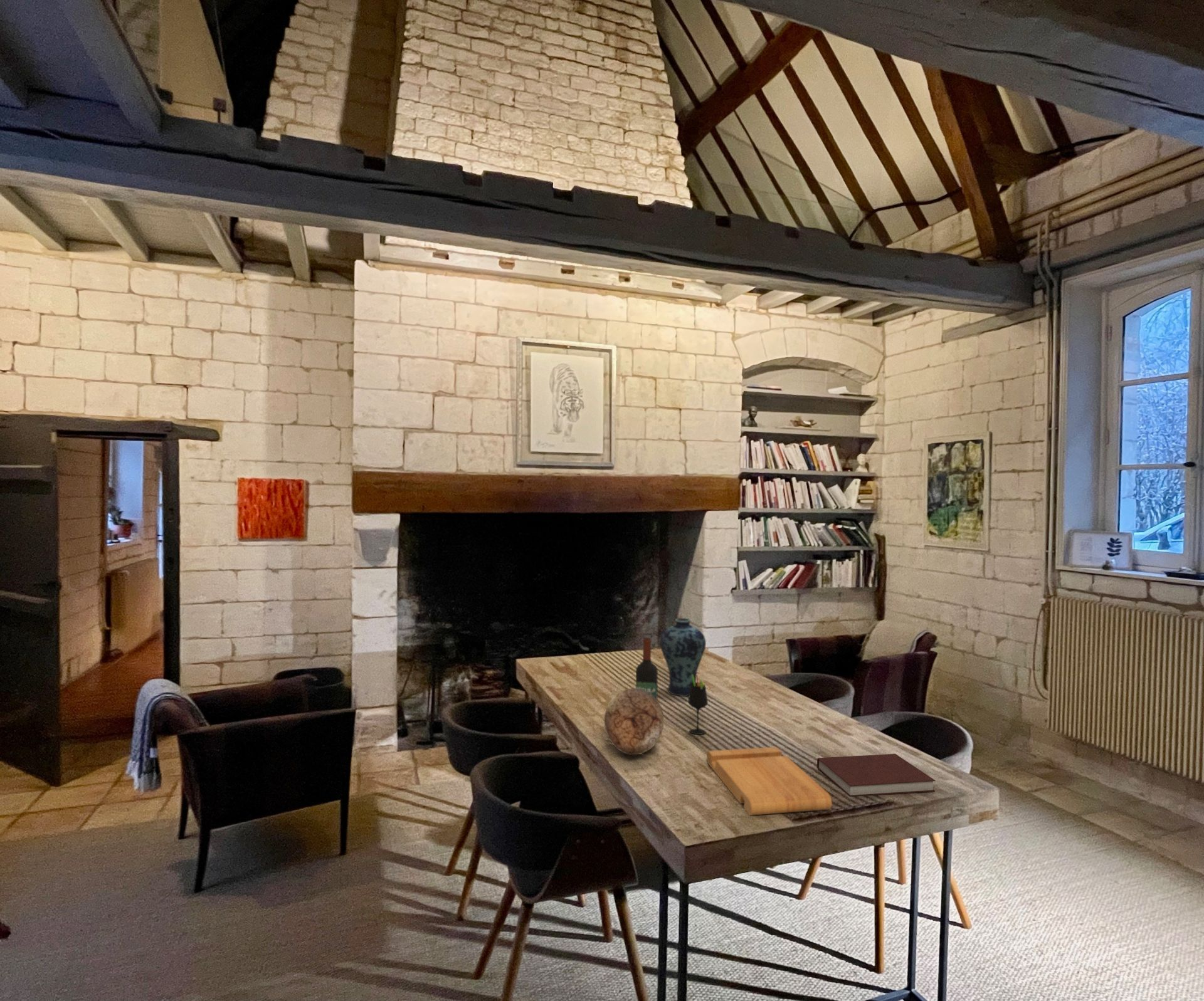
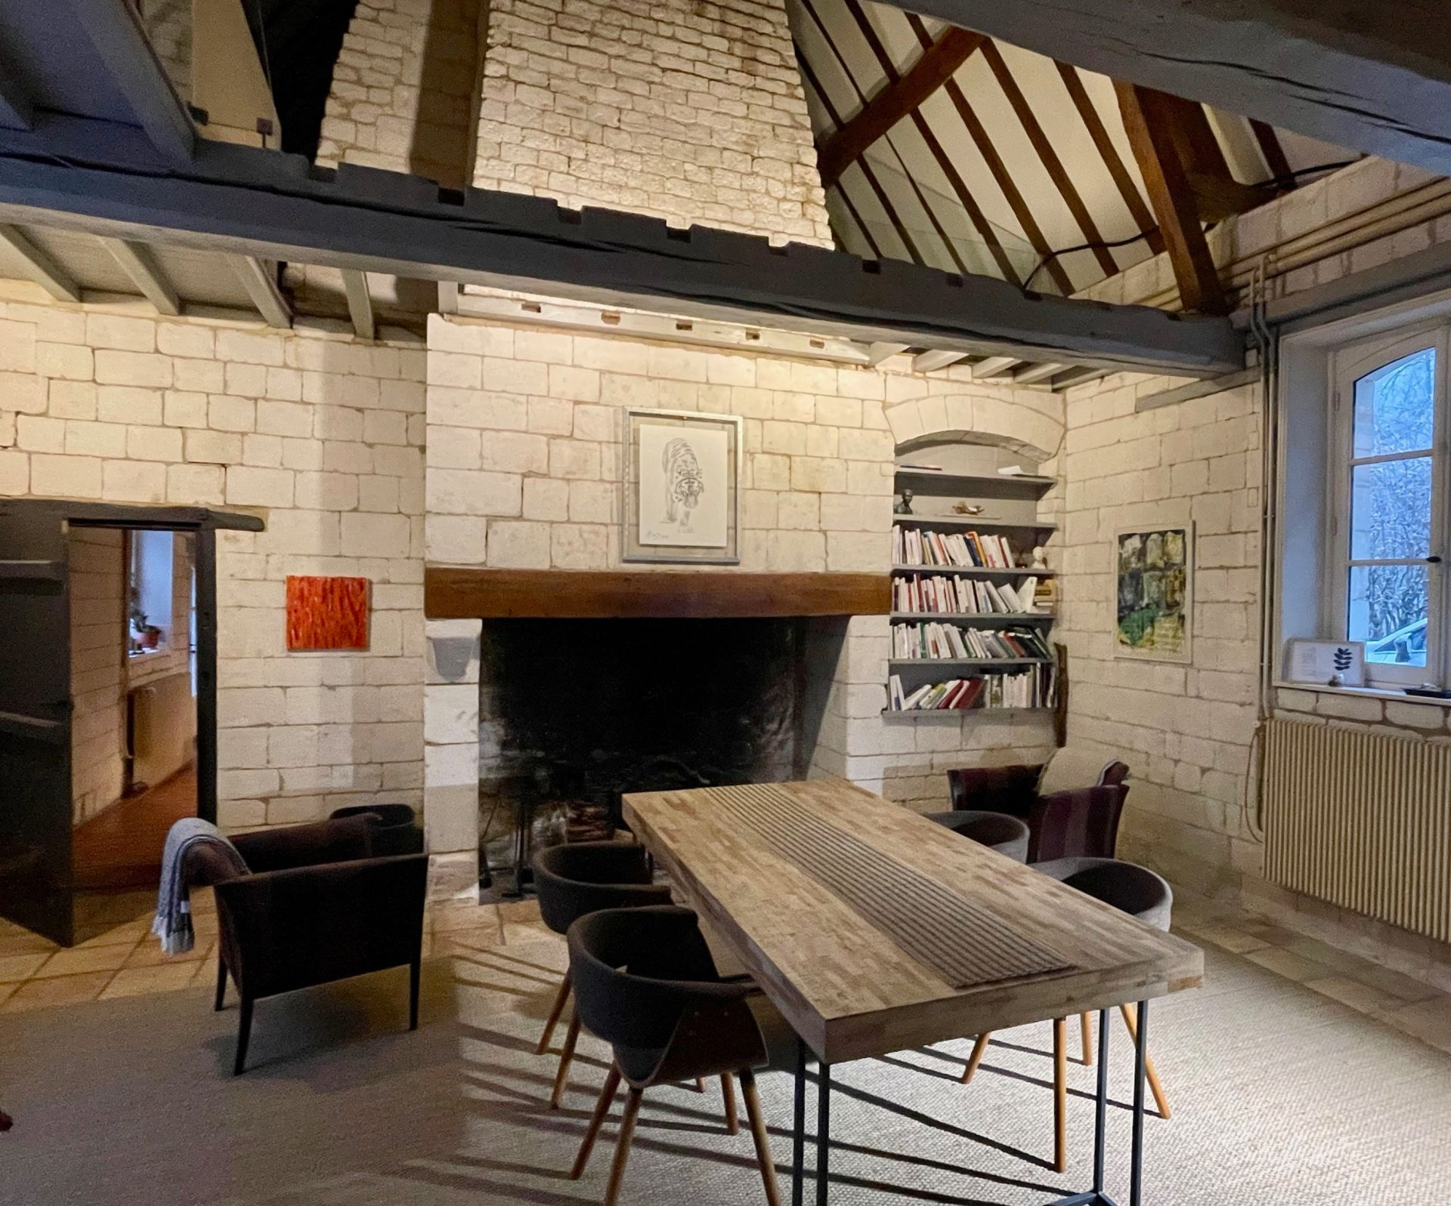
- cutting board (764, 778)
- vase (682, 656)
- decorative egg (635, 721)
- wine glass (699, 702)
- wine bottle (647, 681)
- notebook (874, 773)
